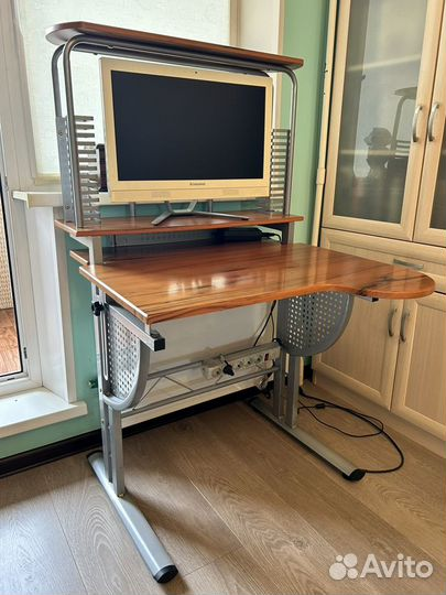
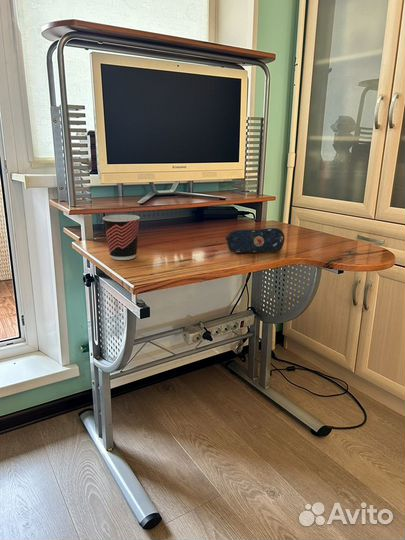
+ cup (122, 237)
+ pencil case (256, 240)
